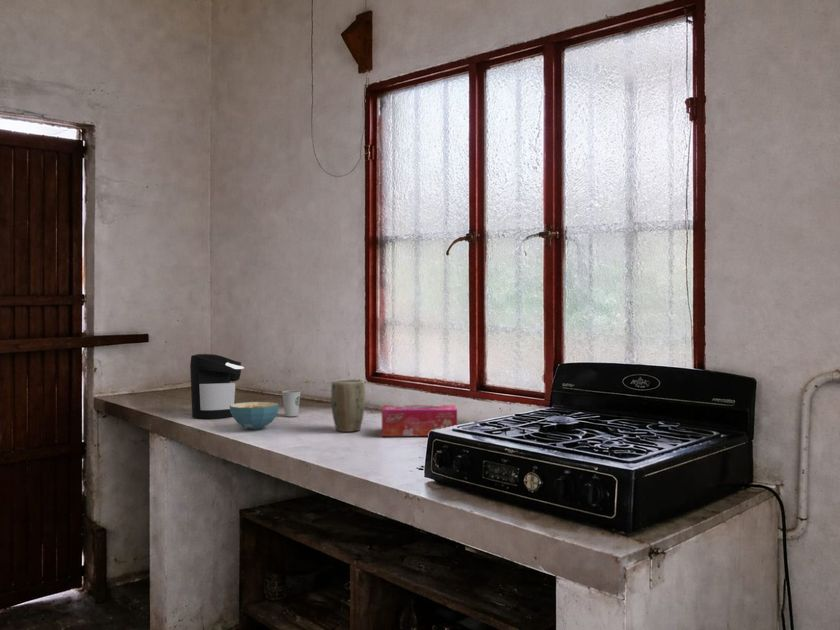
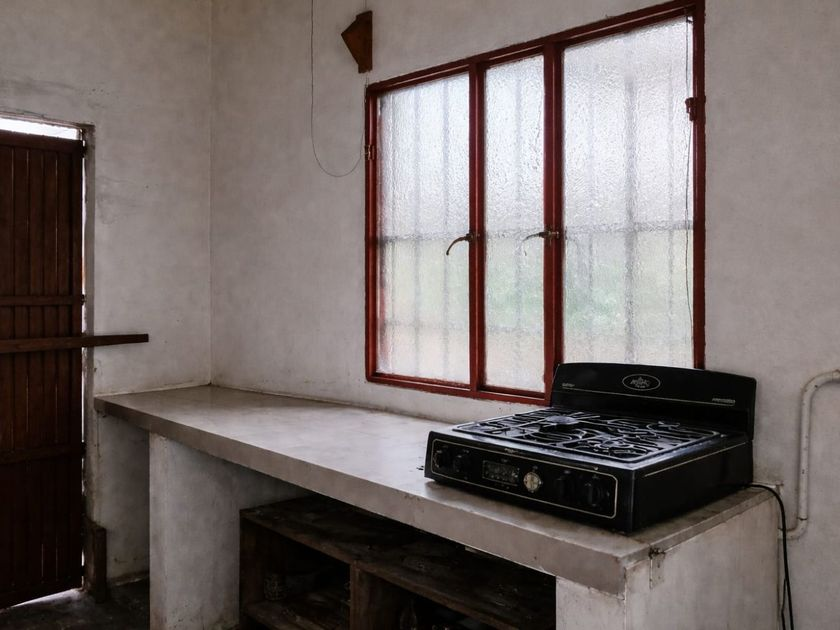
- plant pot (348, 405)
- dixie cup (291, 403)
- tissue box (419, 420)
- coffee maker (218, 384)
- cereal bowl (254, 416)
